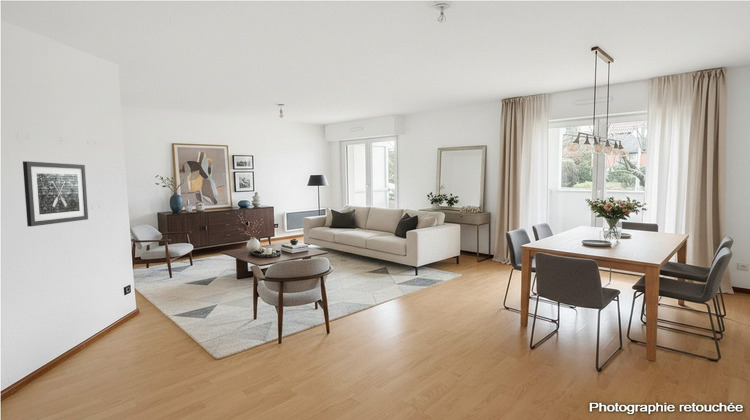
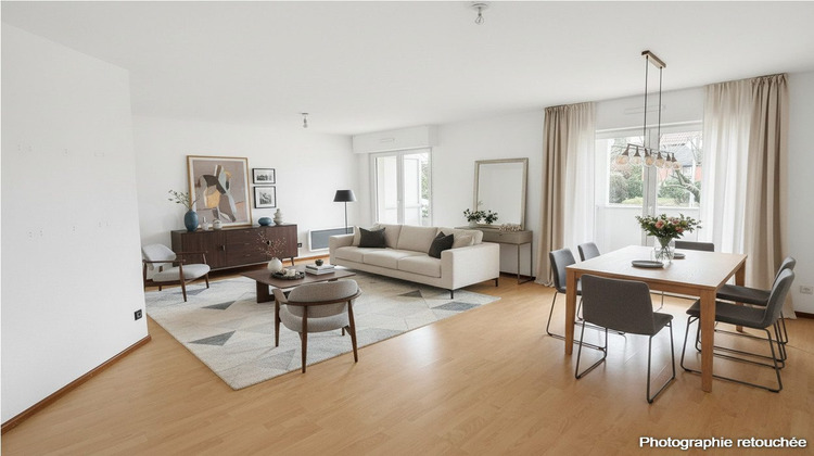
- wall art (58, 193)
